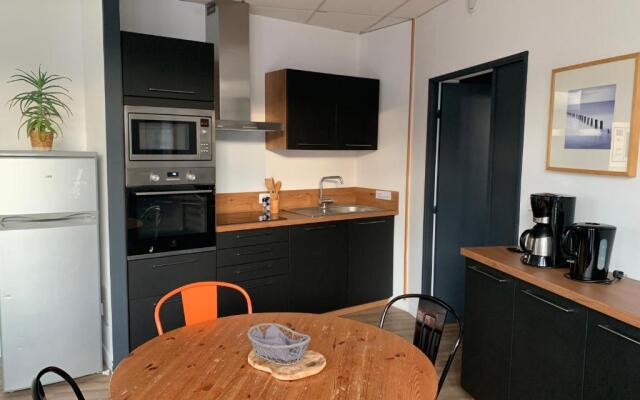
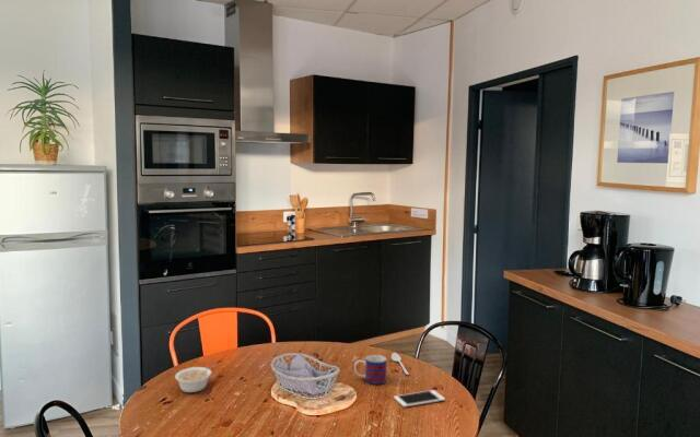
+ legume (194, 378)
+ cell phone (419, 398)
+ mug (370, 369)
+ spoon (400, 363)
